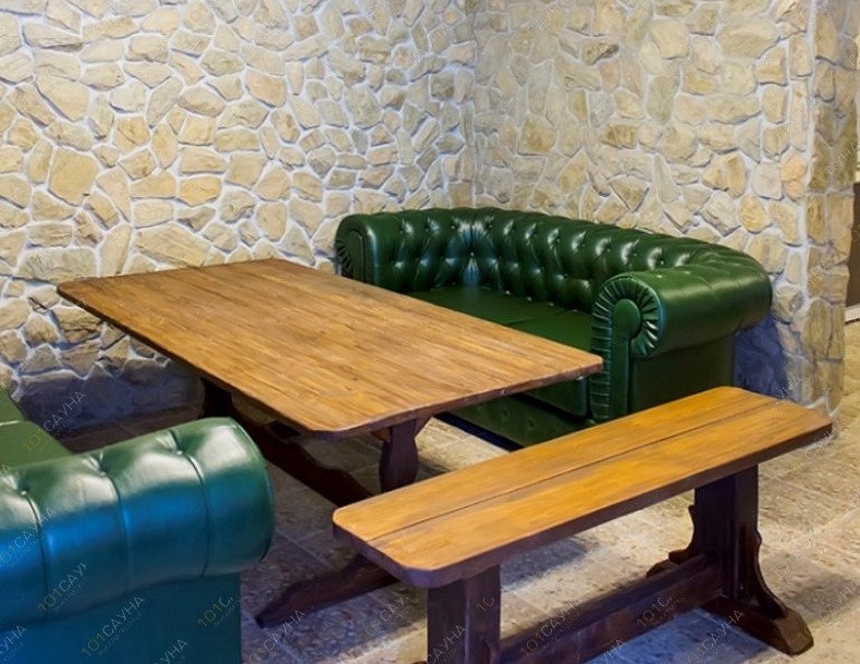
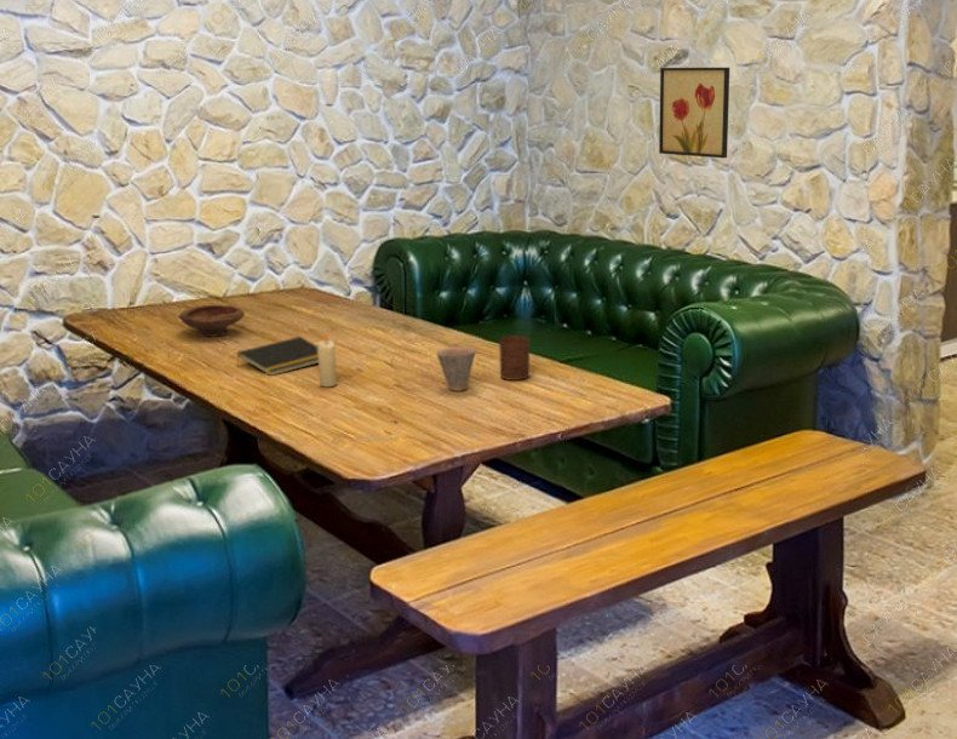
+ notepad (285, 355)
+ candle (327, 359)
+ bowl (212, 321)
+ wall art (694, 111)
+ cup (455, 368)
+ cup (514, 356)
